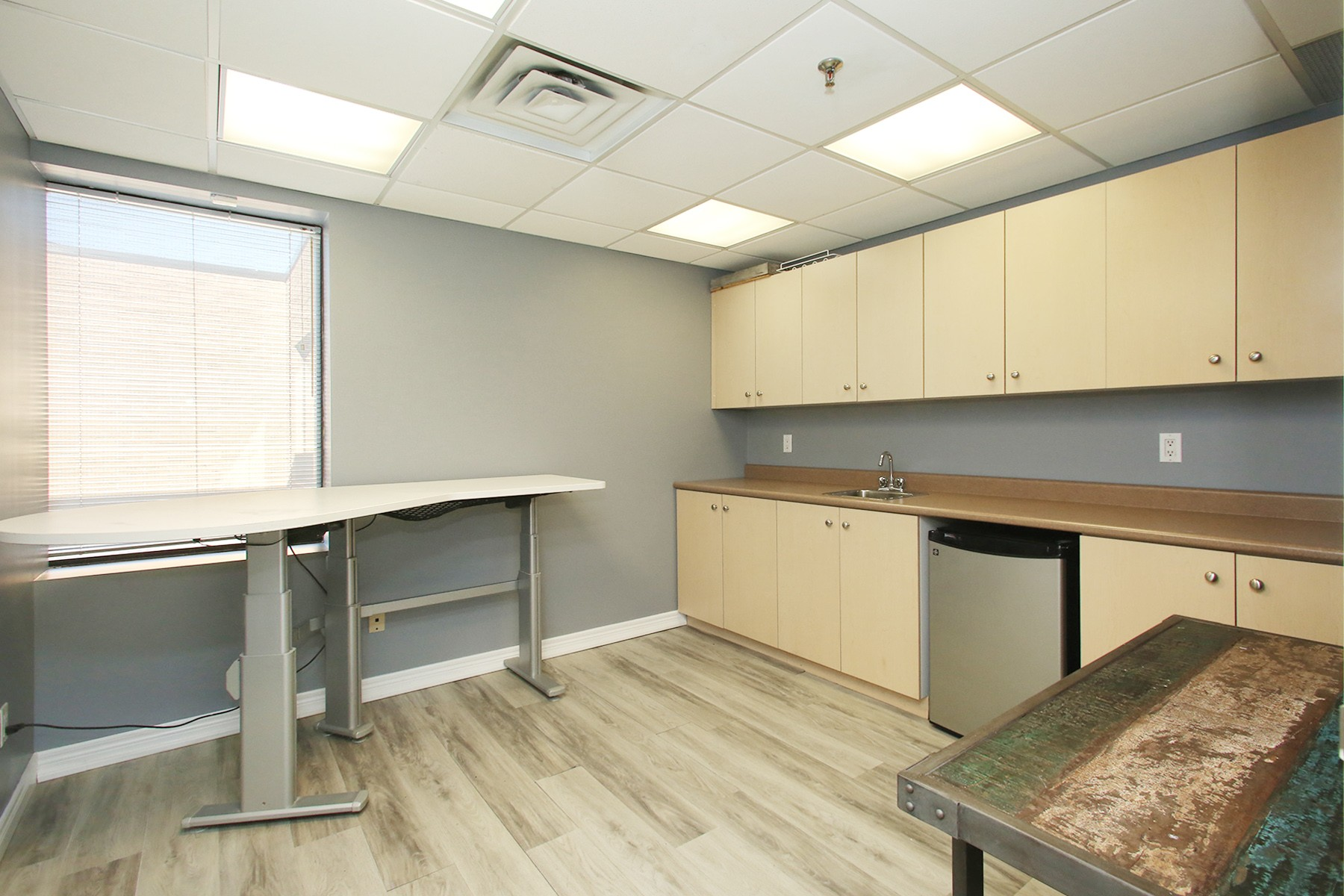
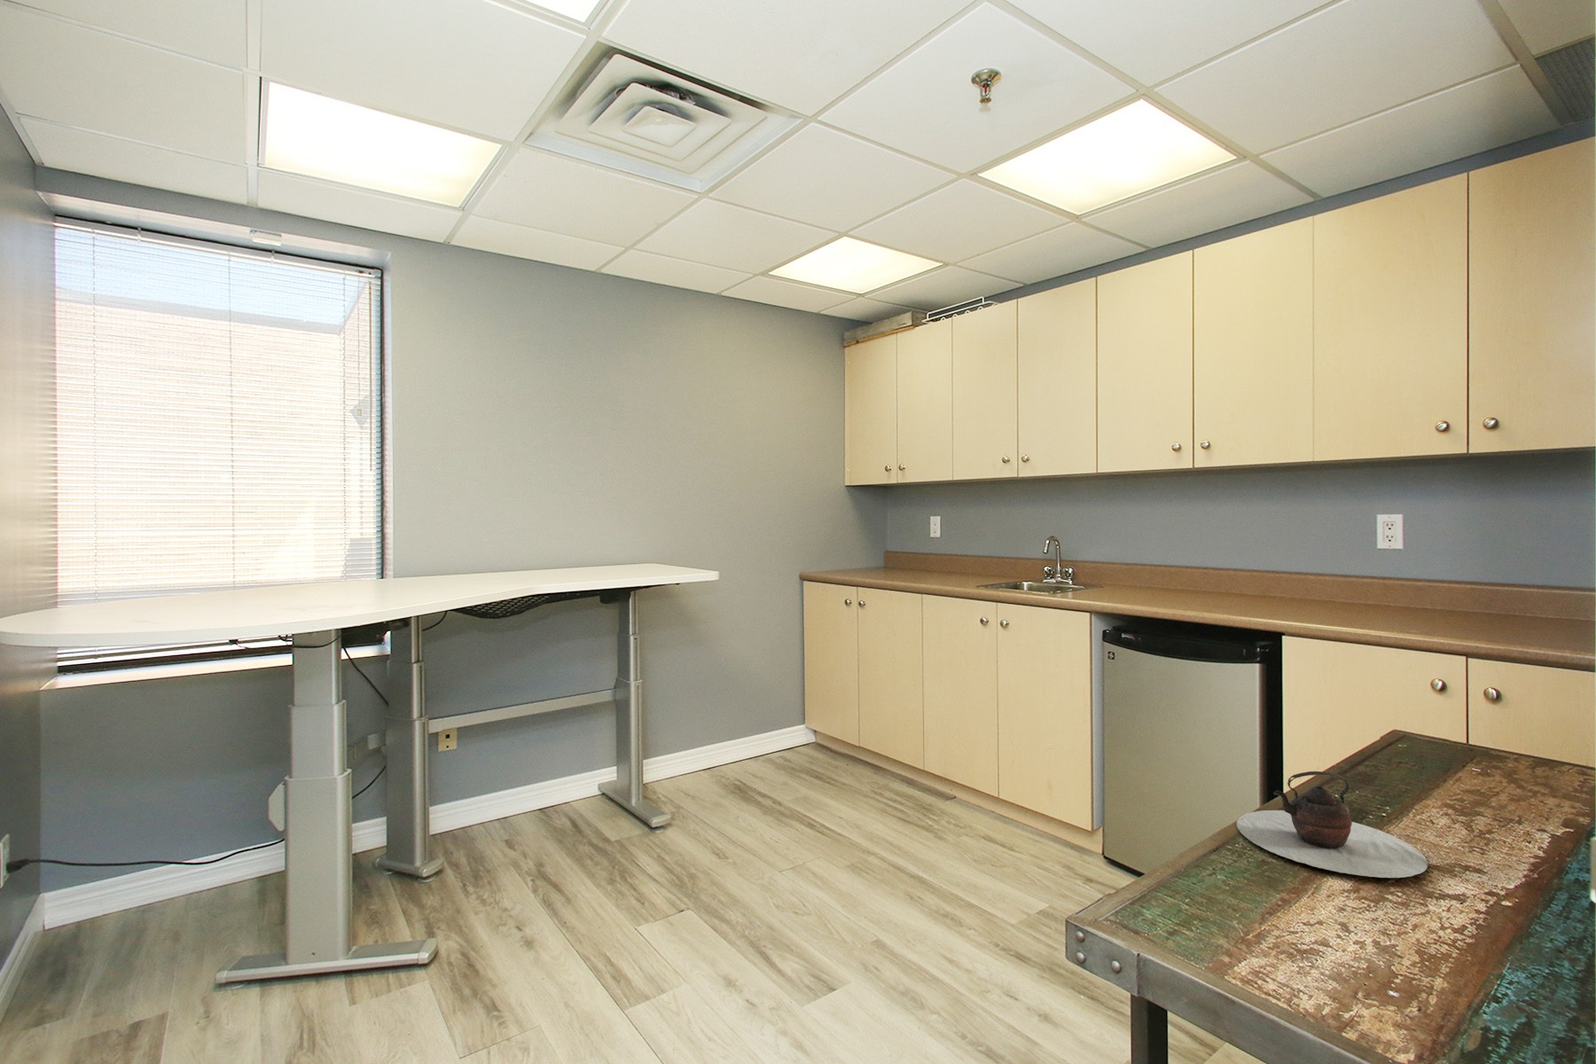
+ teapot (1325, 805)
